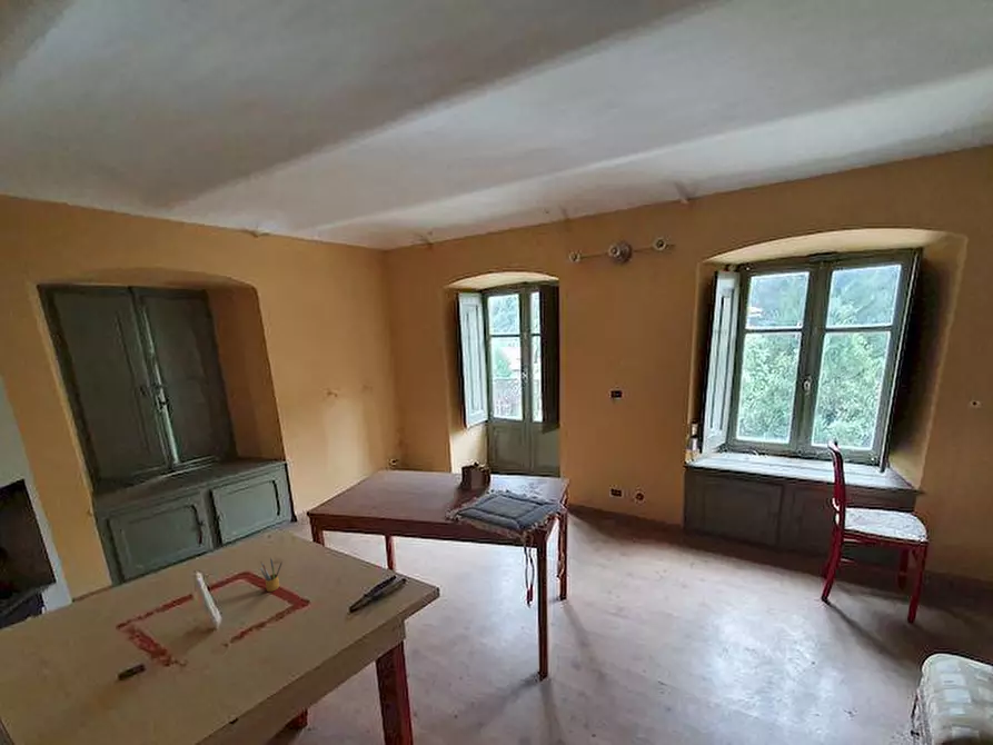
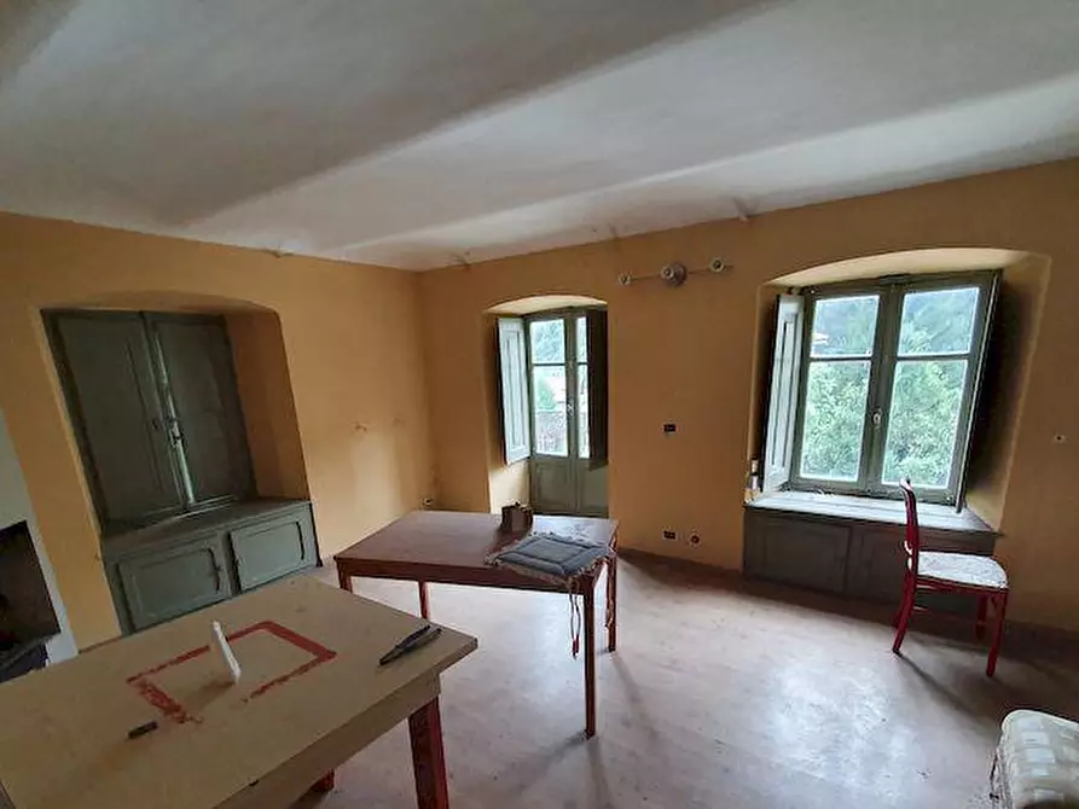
- pencil box (272, 574)
